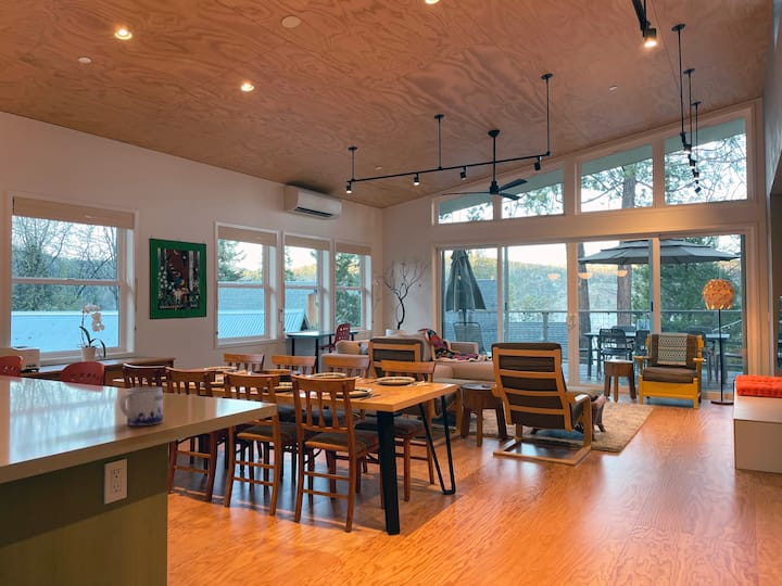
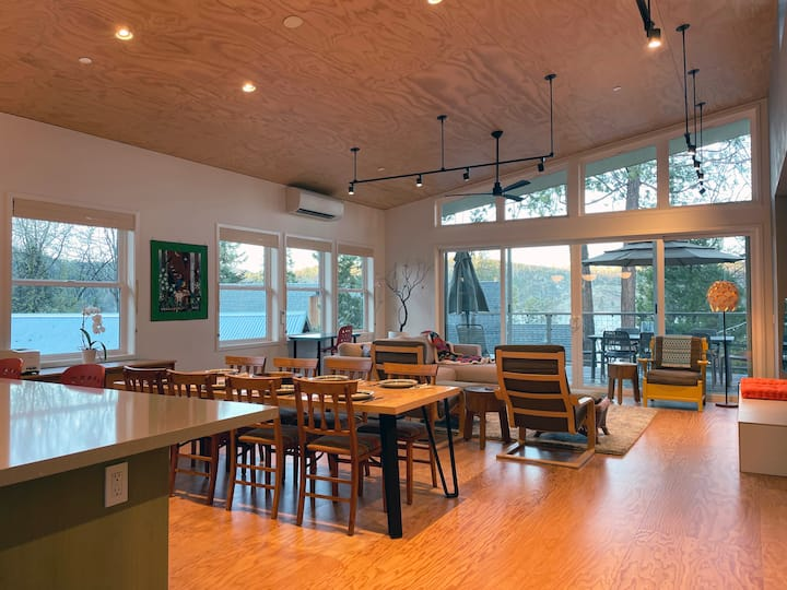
- mug (141, 406)
